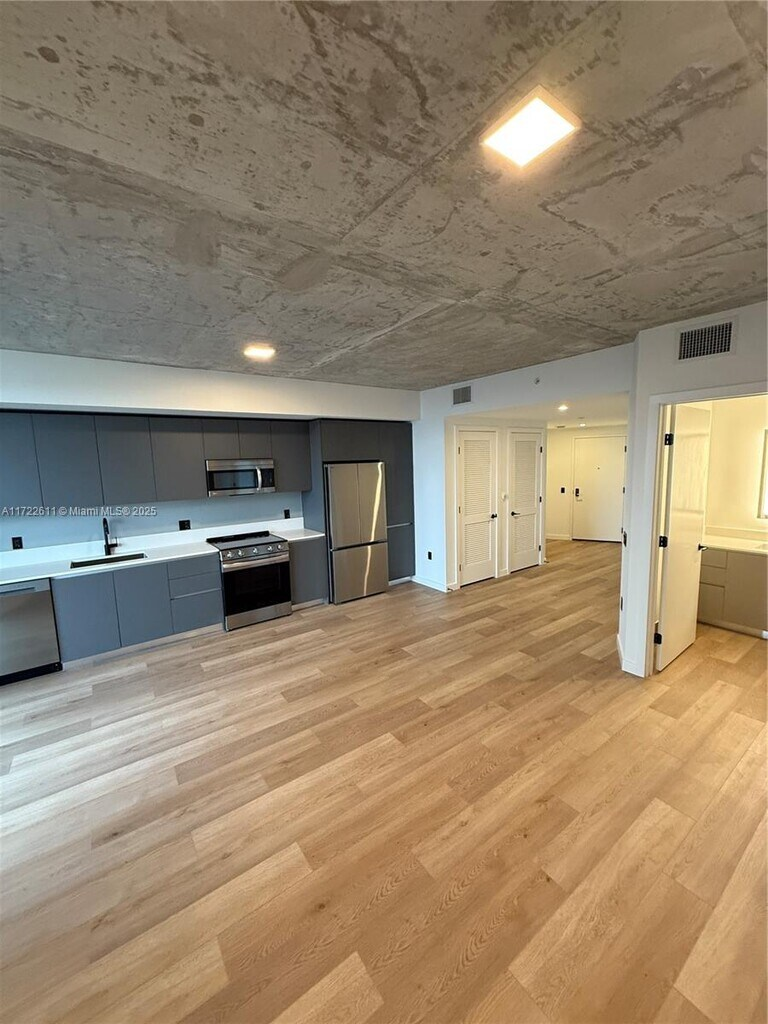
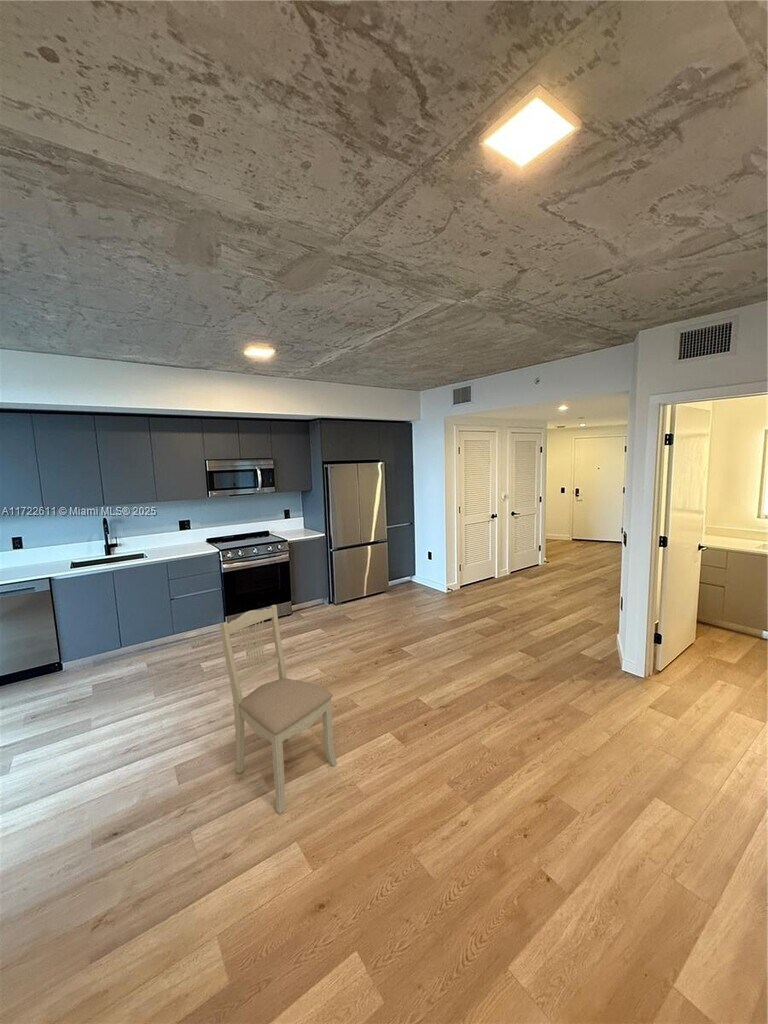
+ dining chair (280, 696)
